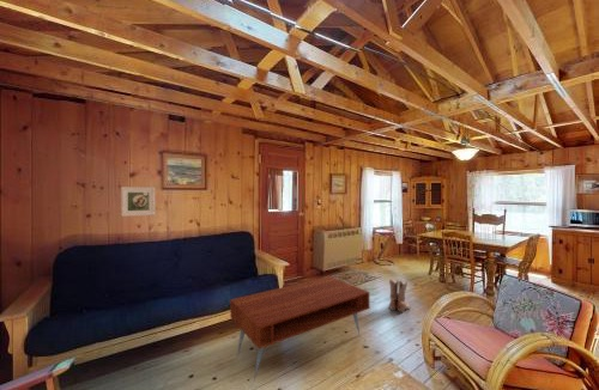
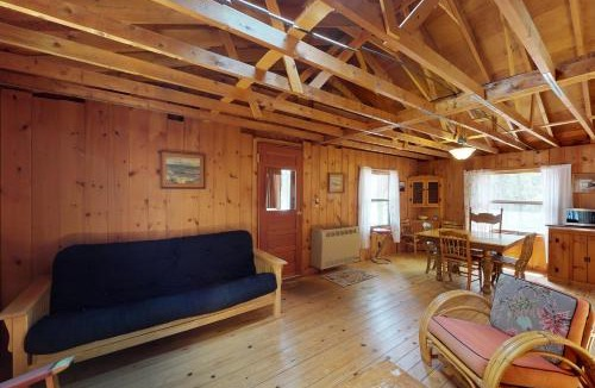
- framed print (138, 201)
- coffee table (302, 319)
- boots (399, 293)
